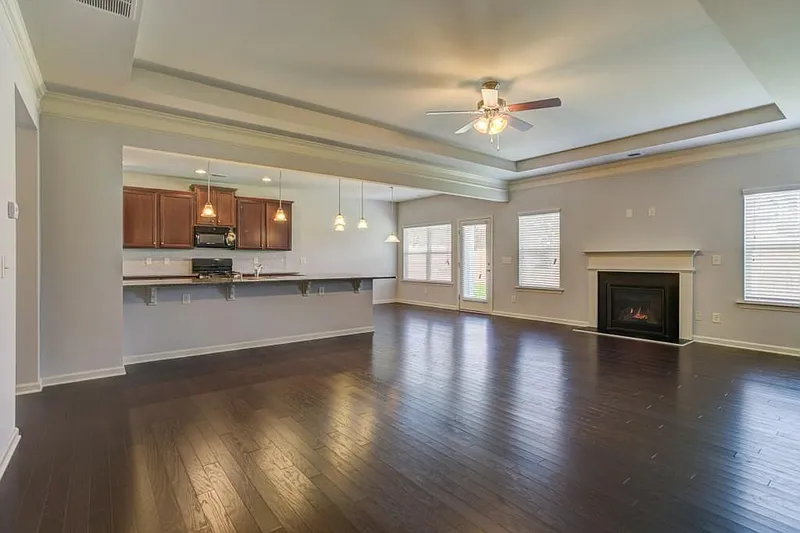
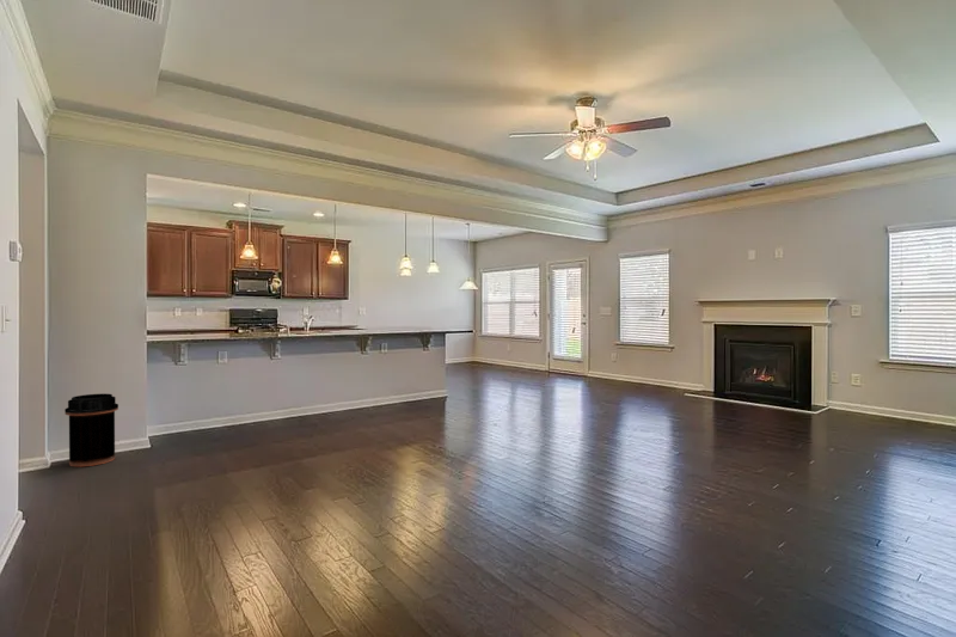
+ trash can (92, 428)
